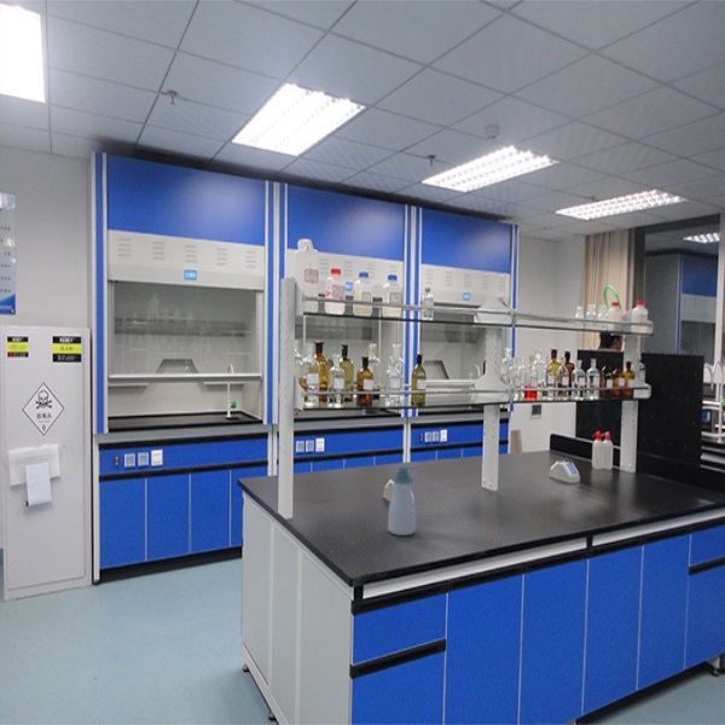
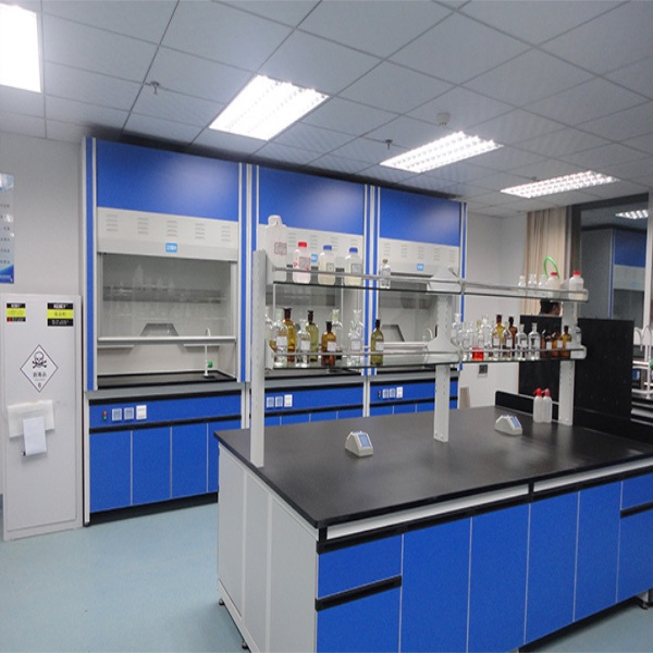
- soap bottle (401, 499)
